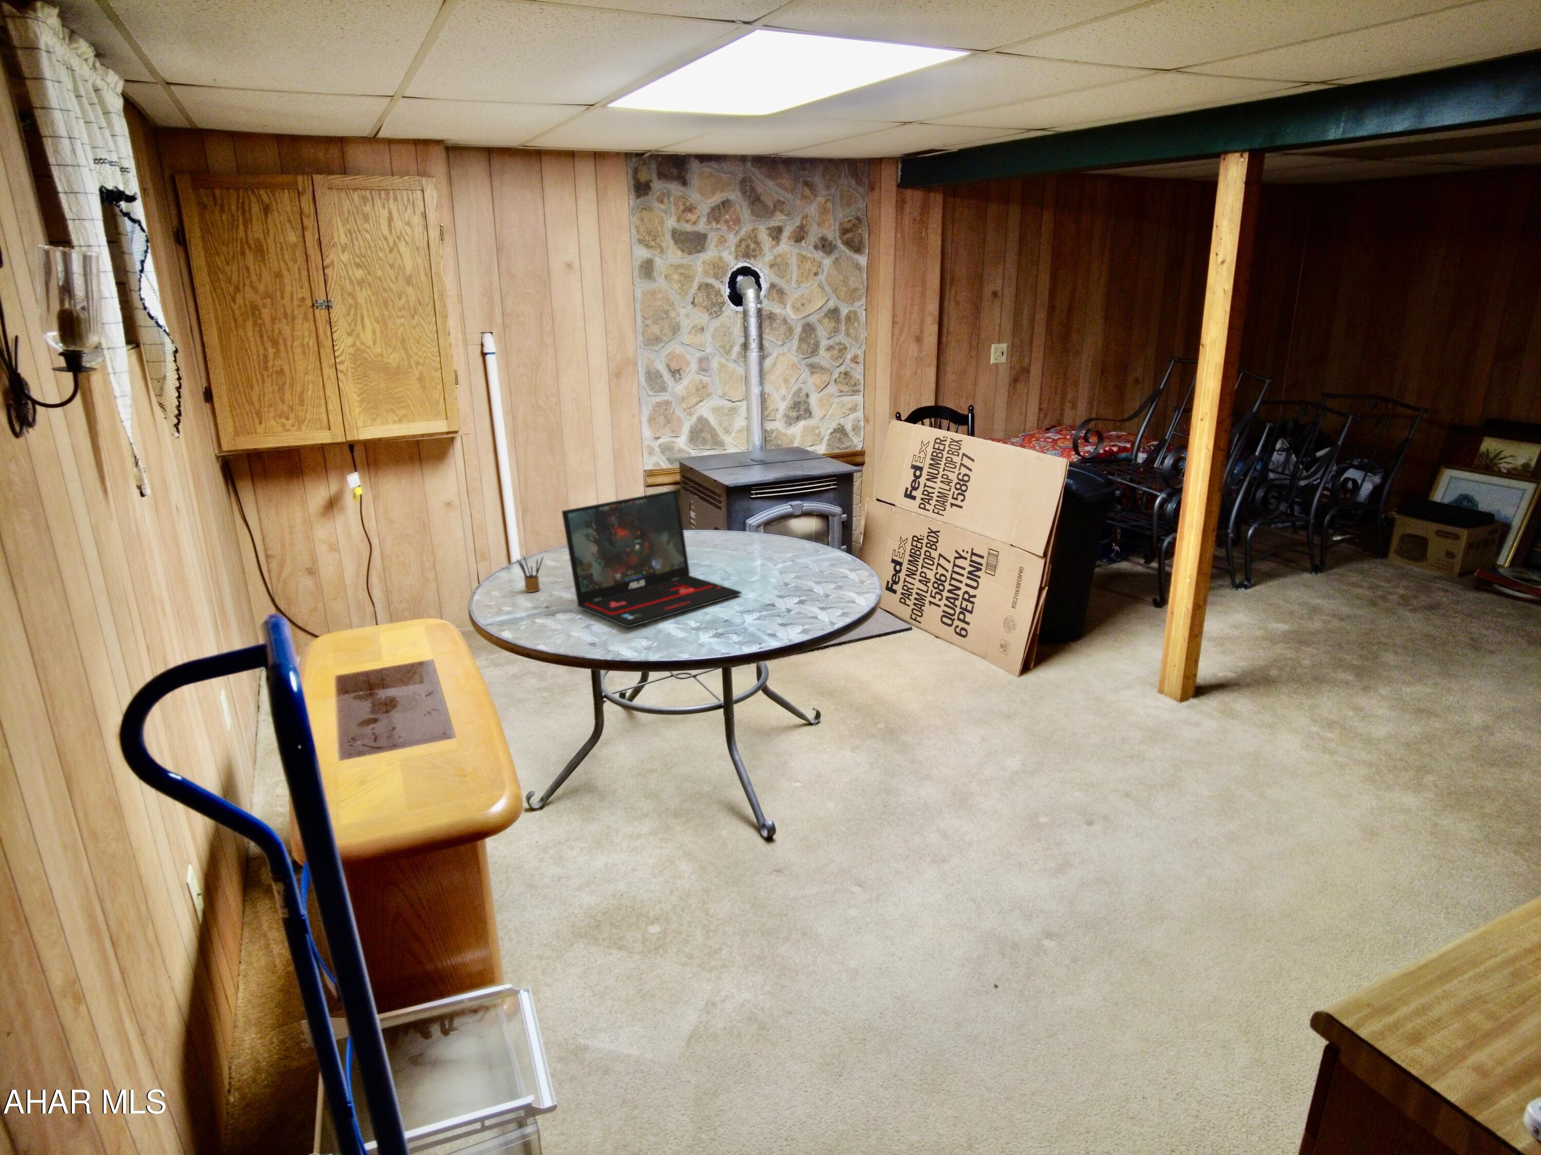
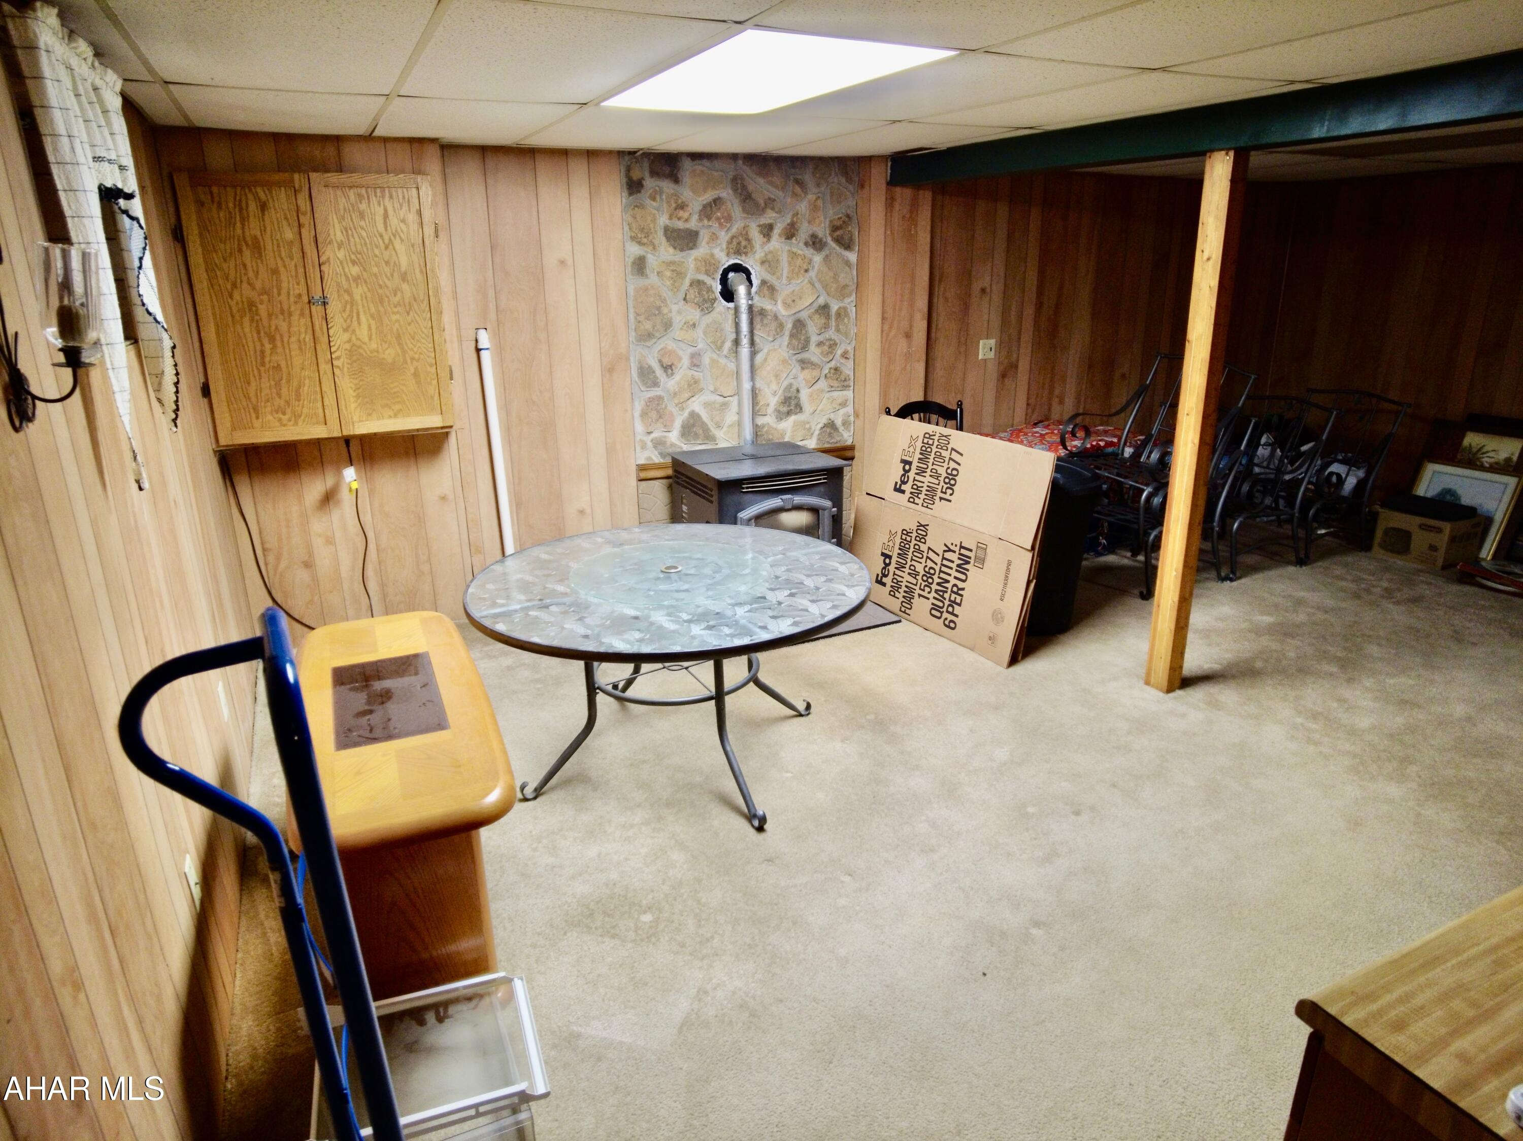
- laptop (654, 554)
- pencil box (531, 573)
